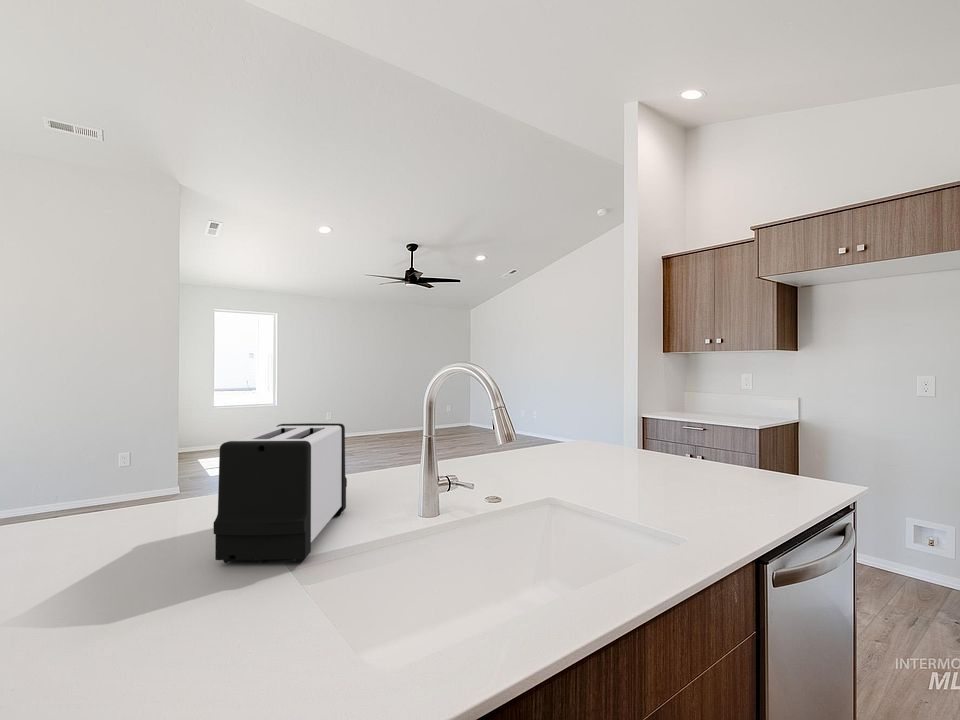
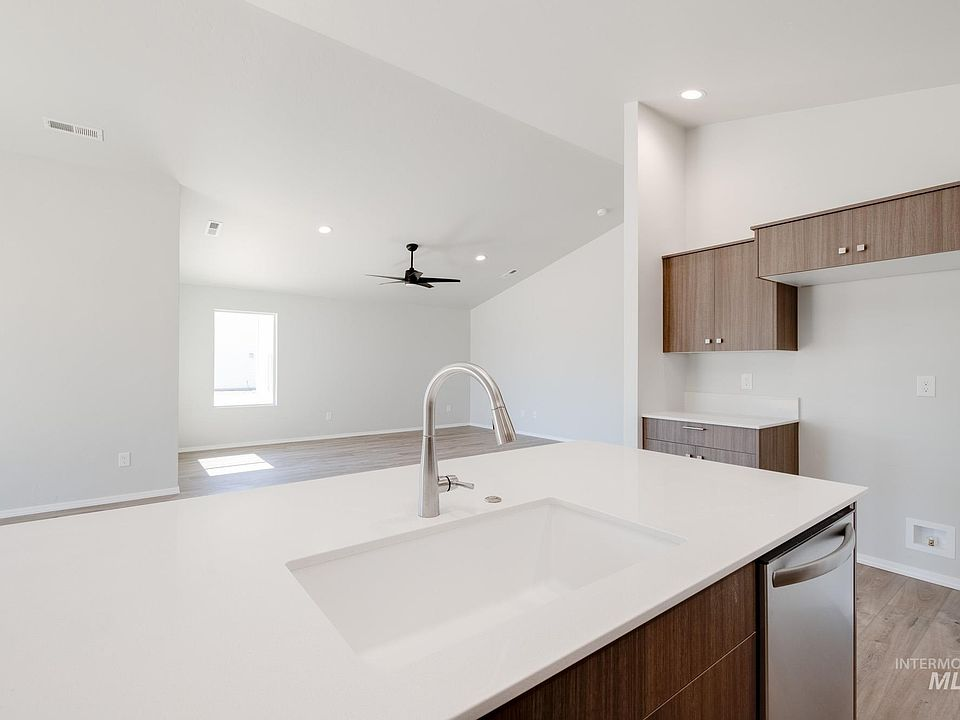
- toaster (291, 482)
